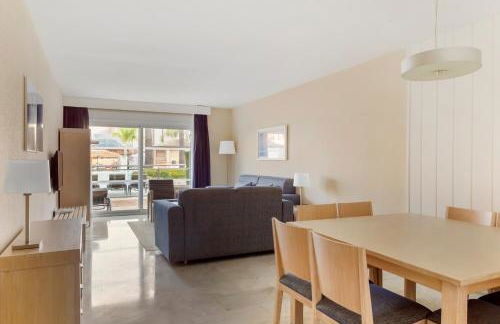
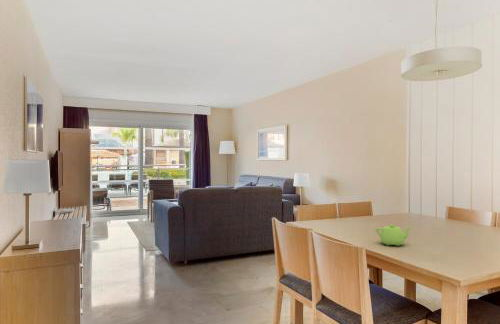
+ teapot (393, 234)
